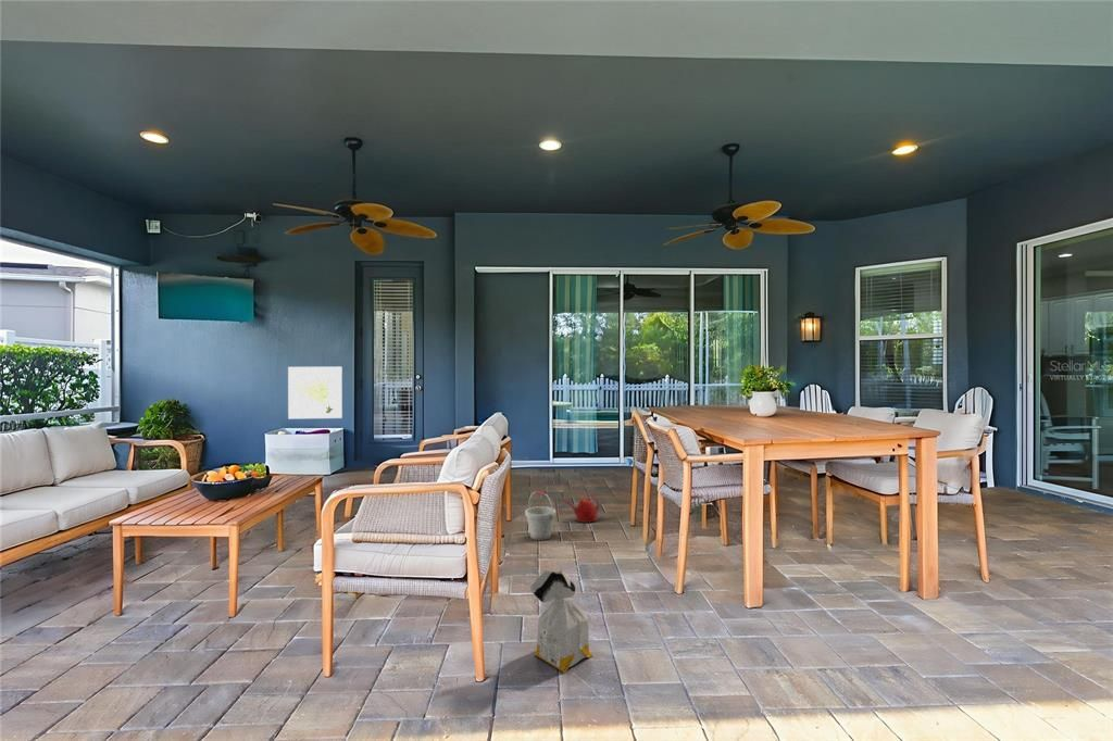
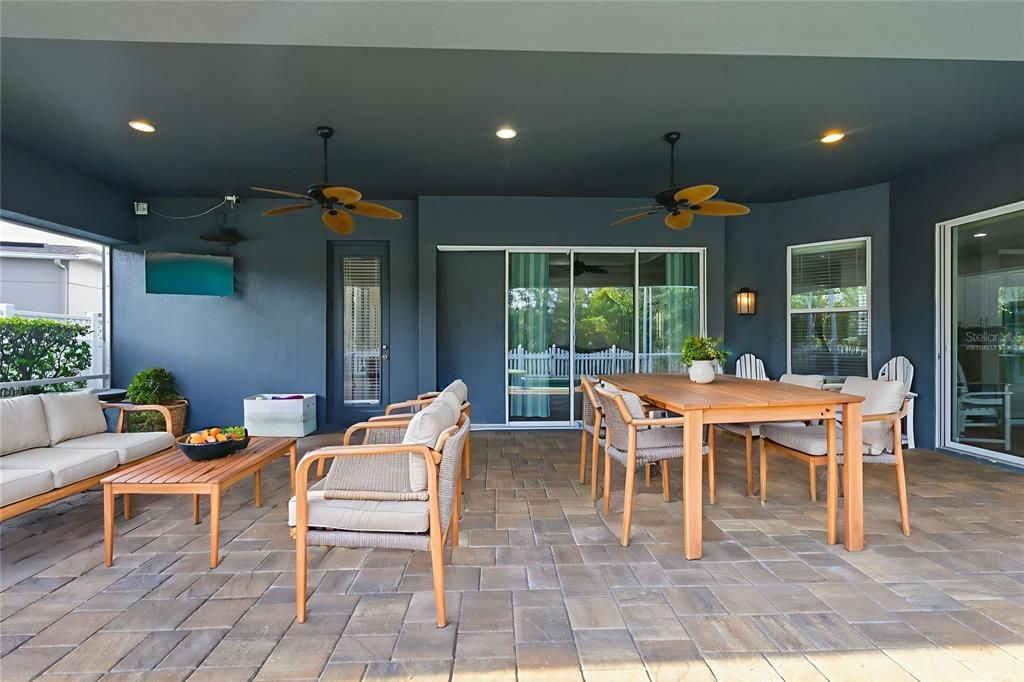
- watering can (580, 507)
- bag (562, 612)
- wall art (315, 392)
- bucket (540, 514)
